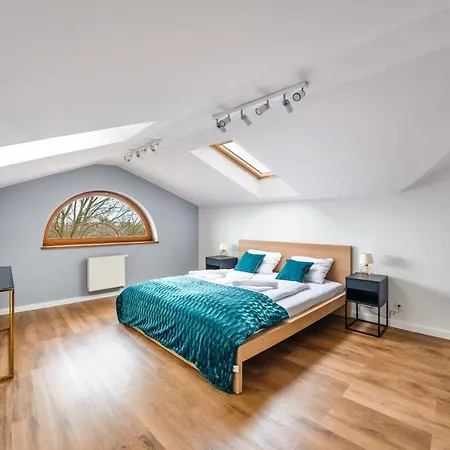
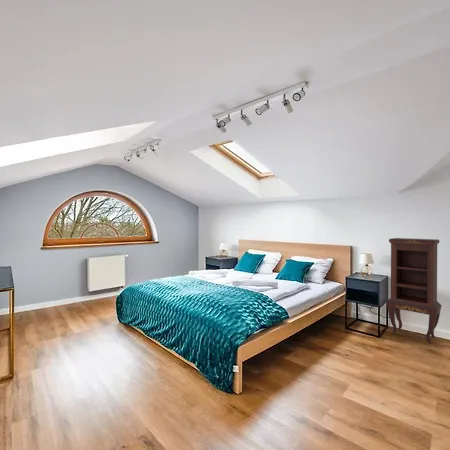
+ cabinet (413, 287)
